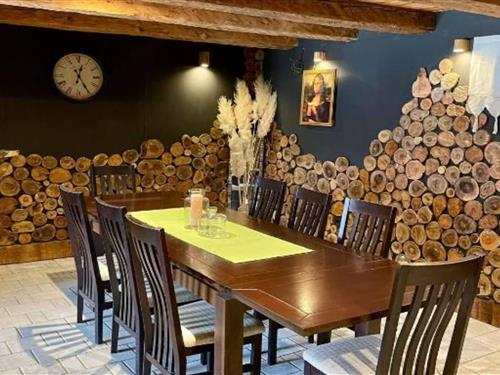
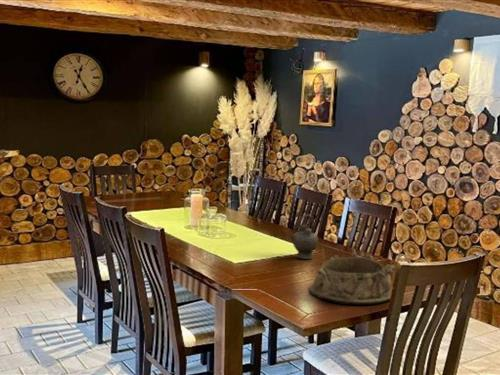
+ teapot (302, 236)
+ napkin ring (354, 277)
